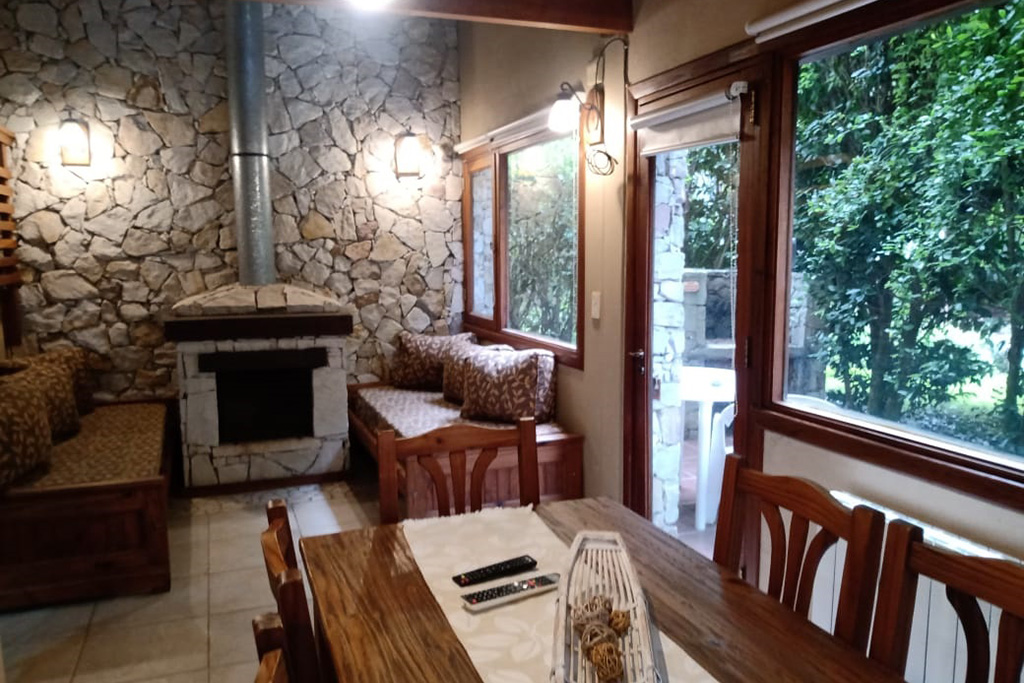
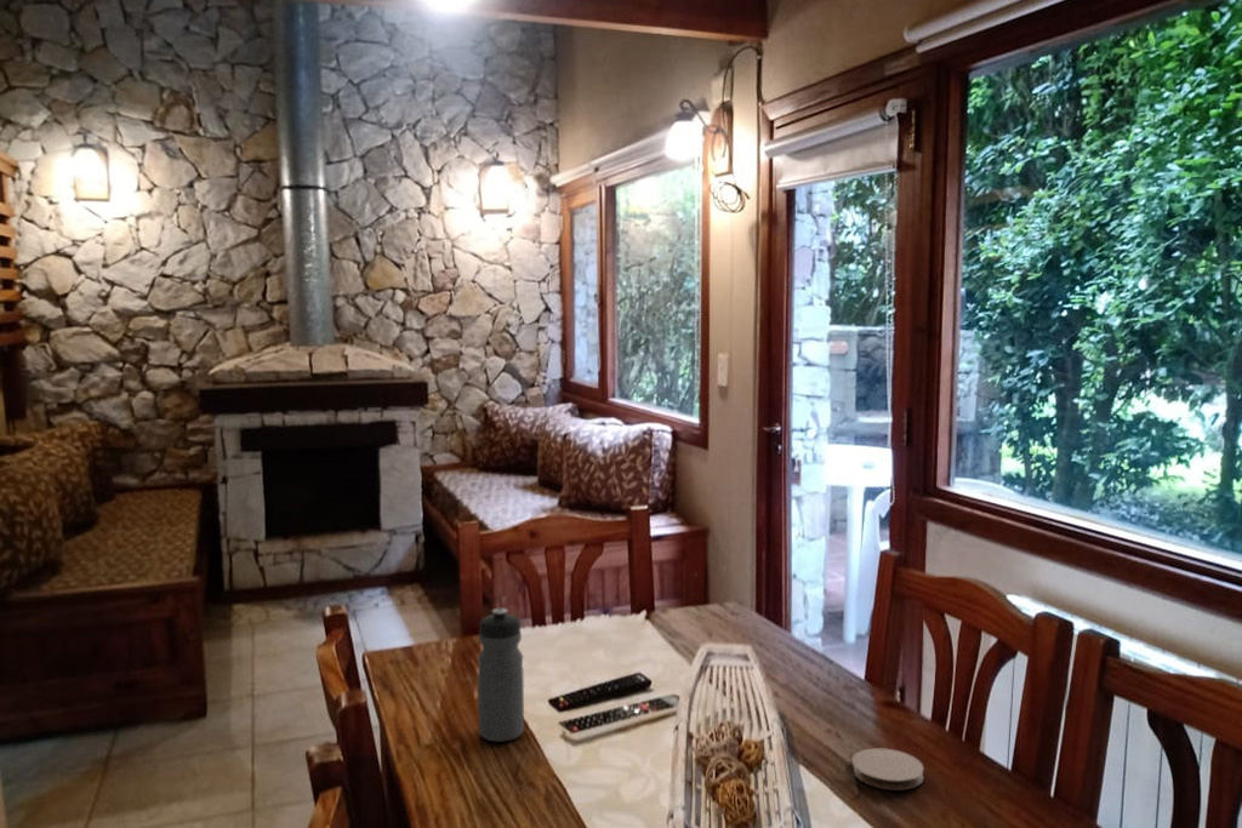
+ water bottle (500, 670)
+ coaster (887, 767)
